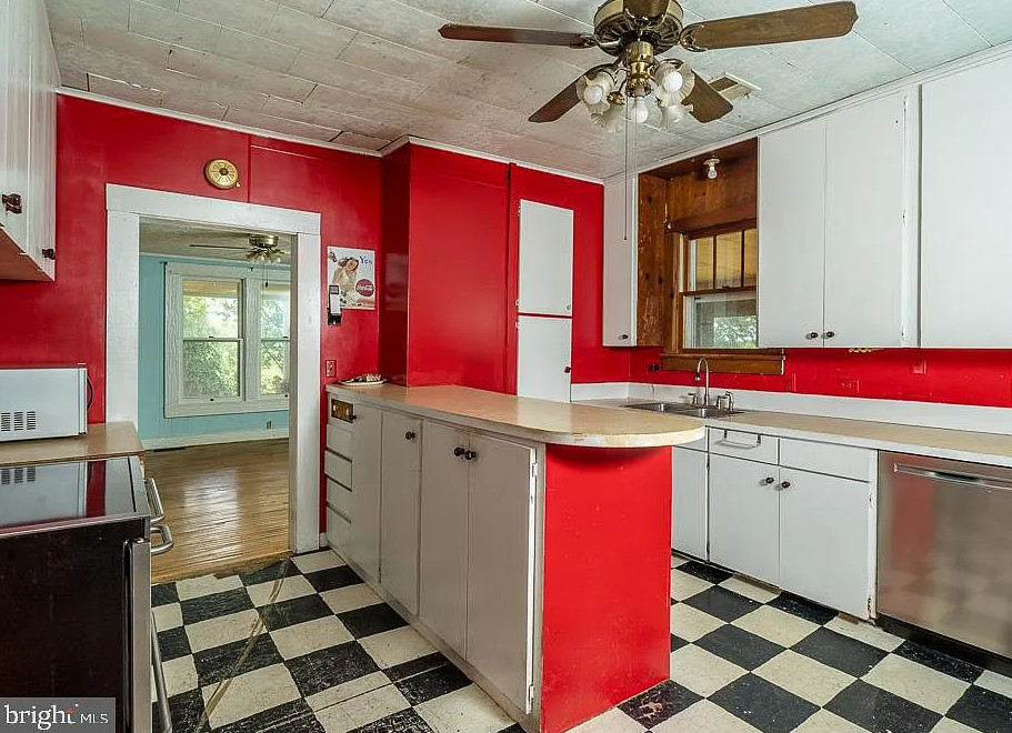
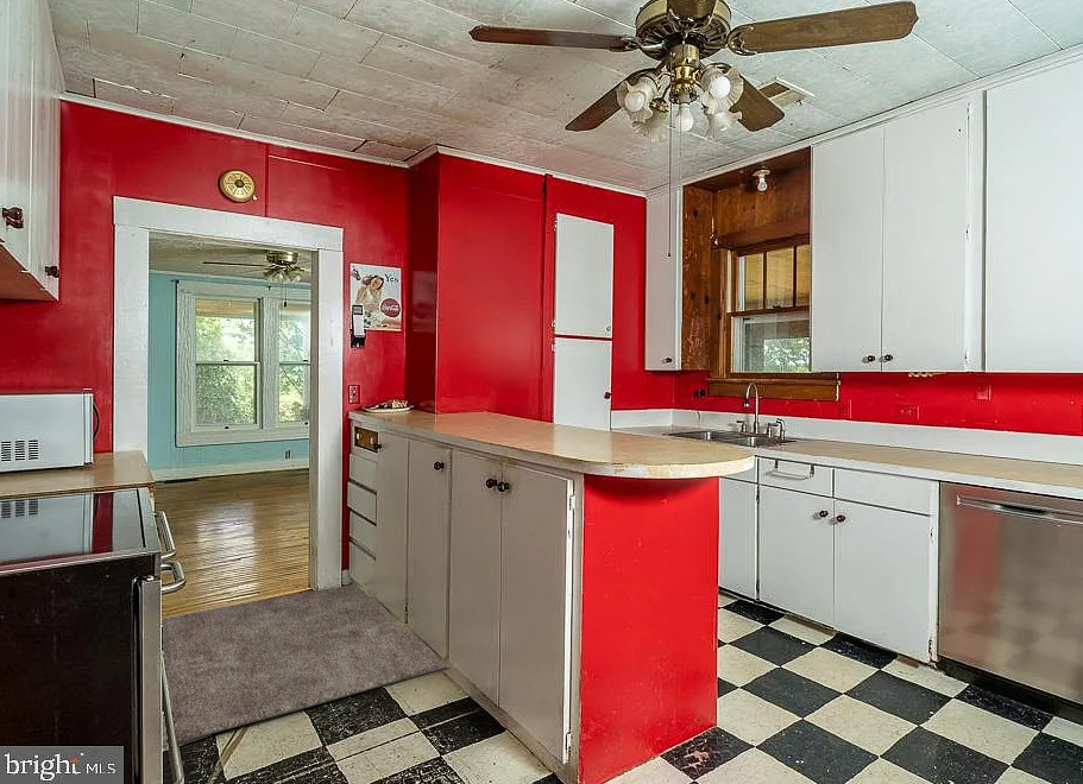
+ rug (276, 644)
